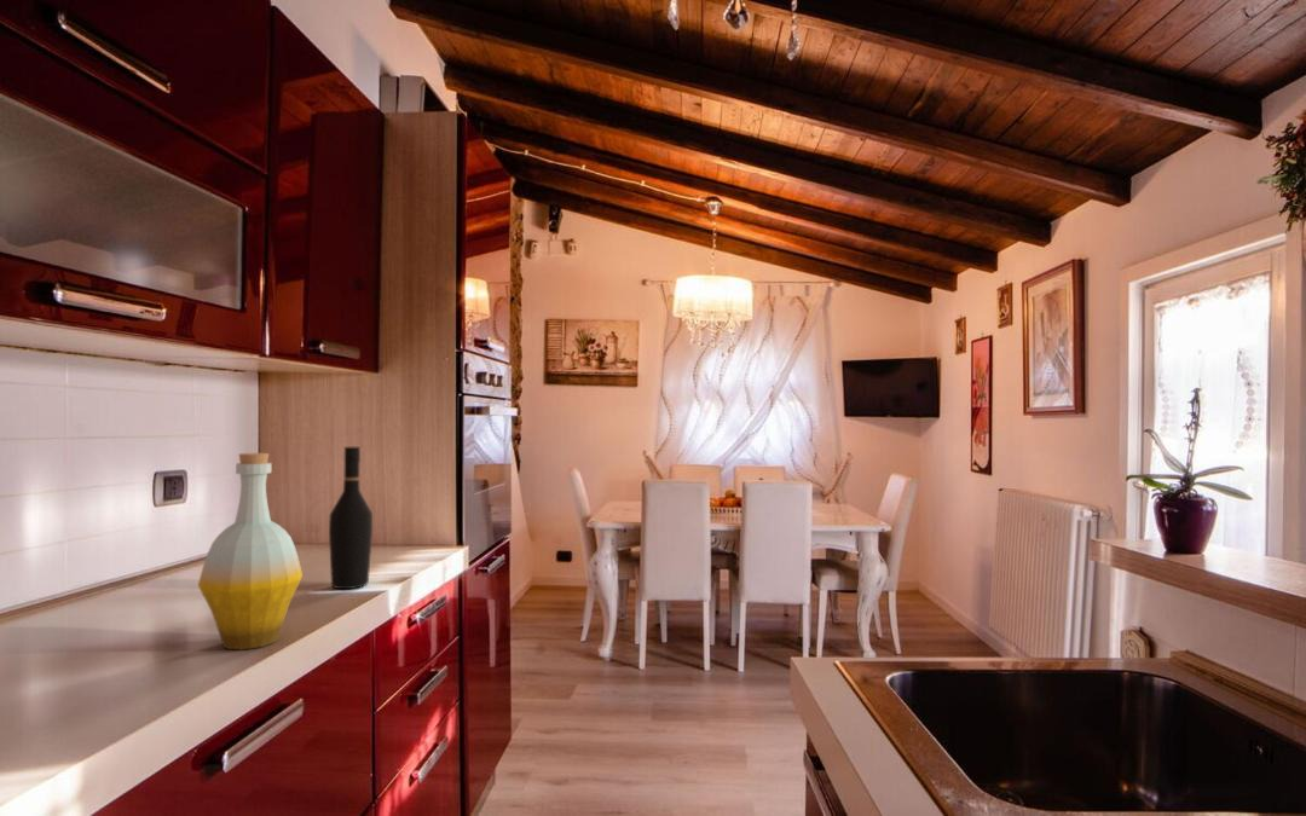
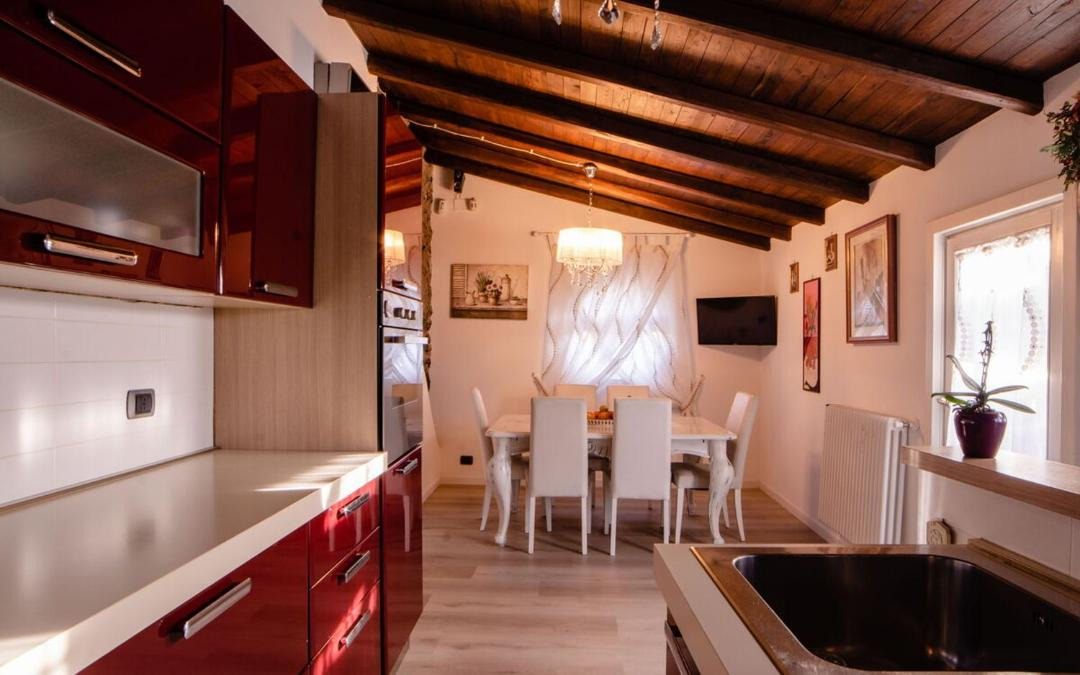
- bottle (252, 546)
- wine bottle (351, 515)
